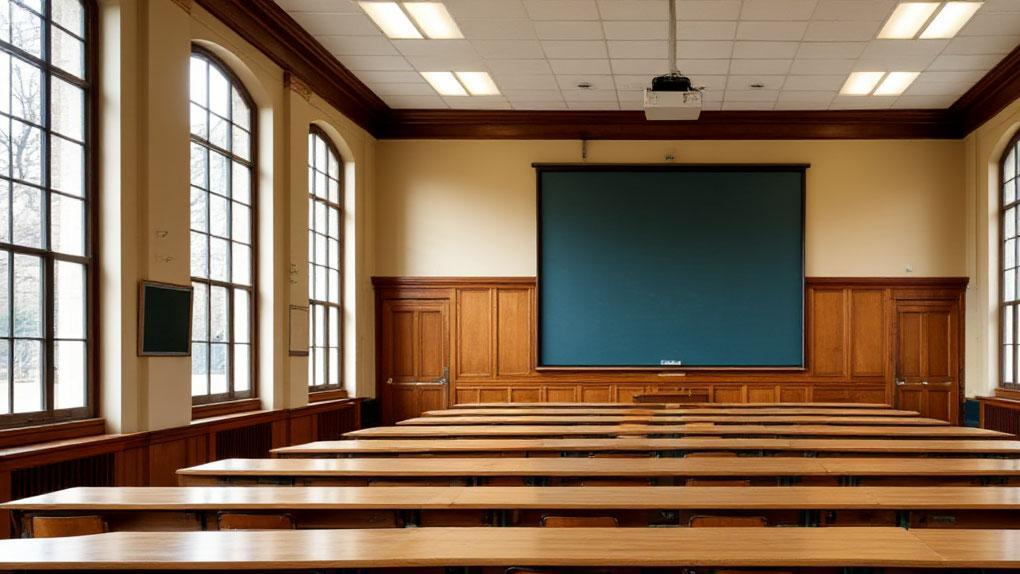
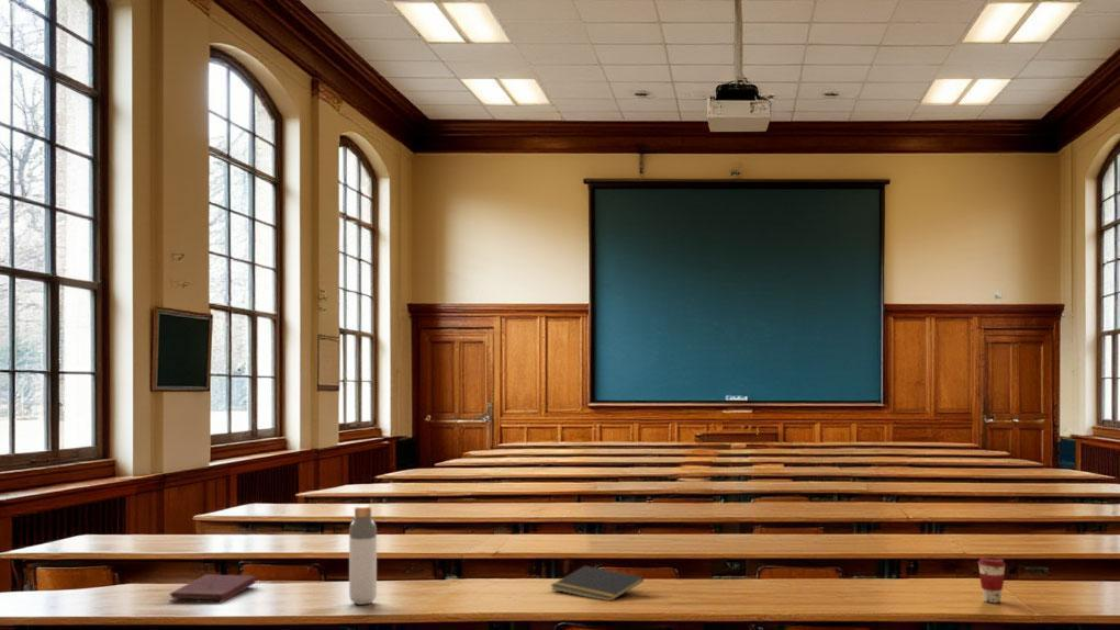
+ book (213, 588)
+ bottle (362, 554)
+ notepad (596, 583)
+ coffee cup (992, 580)
